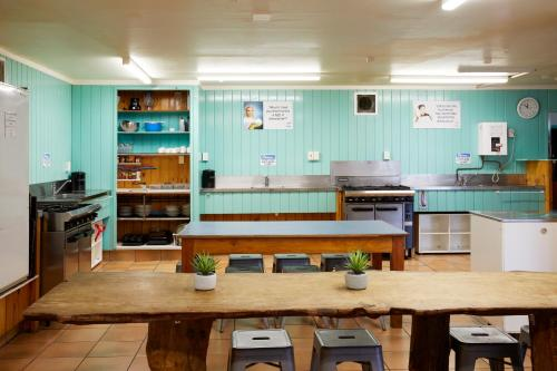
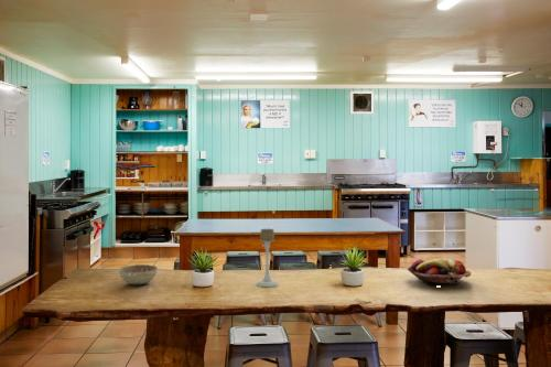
+ candle holder (267, 257)
+ decorative bowl (138, 276)
+ fruit basket (440, 270)
